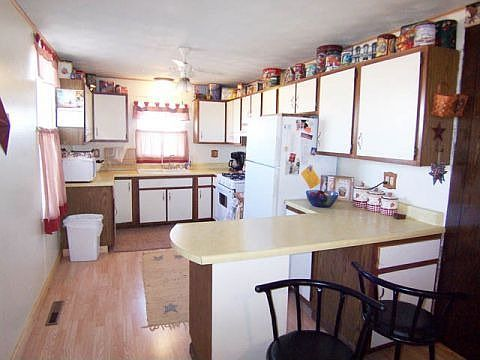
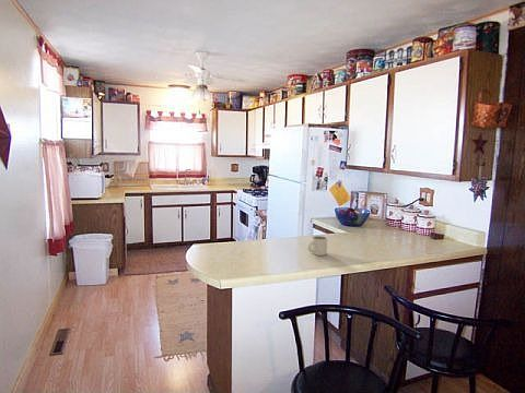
+ mug (316, 246)
